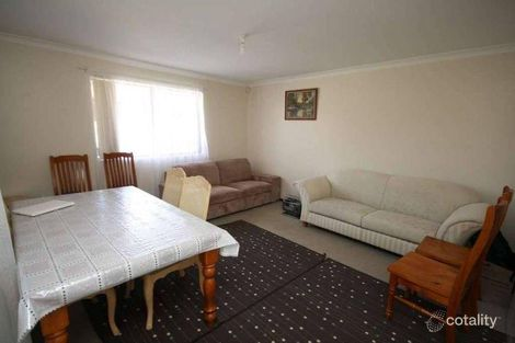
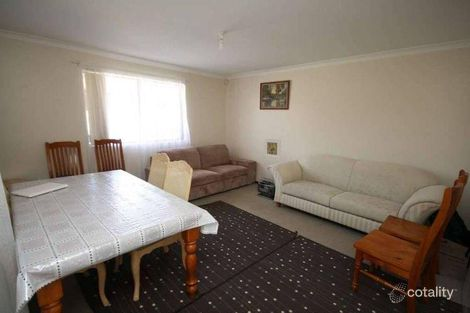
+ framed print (272, 148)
